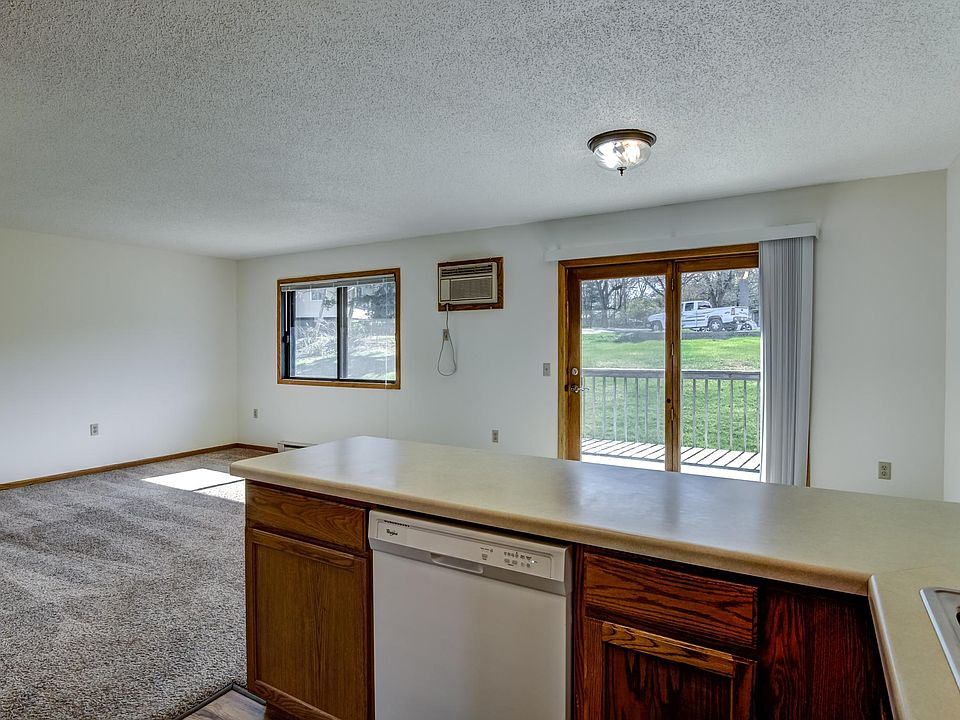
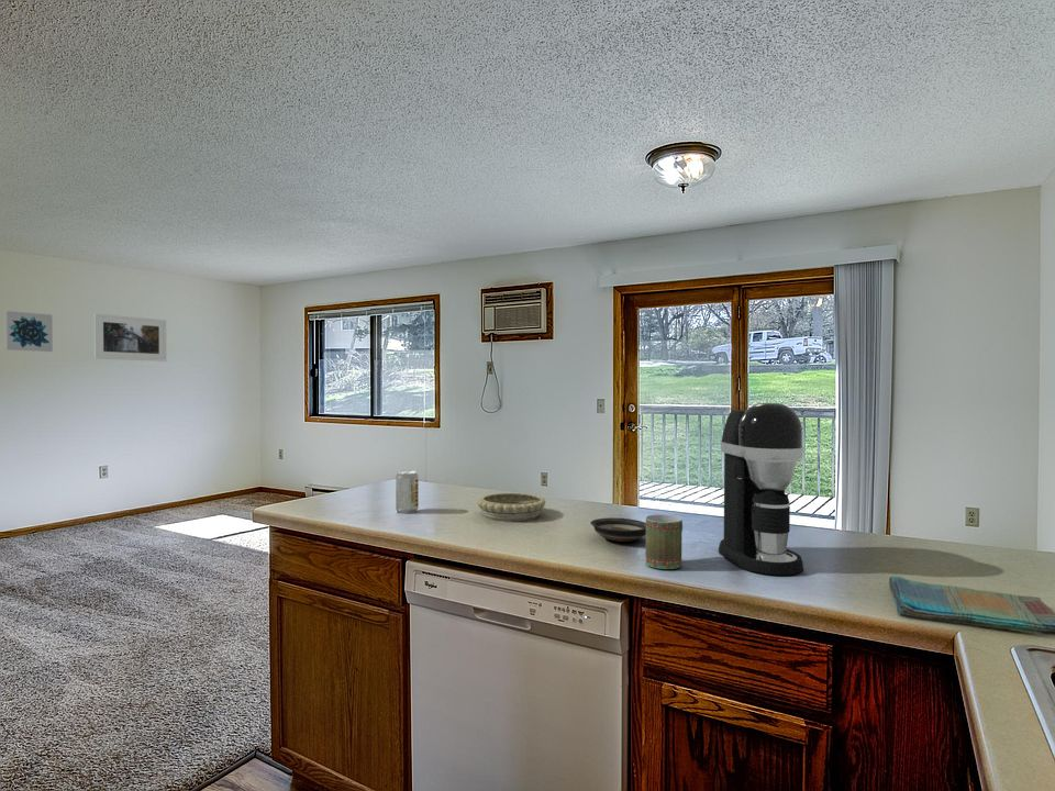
+ dish towel (969, 602)
+ wall art (29, 332)
+ coffee maker (759, 480)
+ beverage can (407, 491)
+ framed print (132, 338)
+ saucer (620, 531)
+ mug (667, 539)
+ decorative bowl (511, 506)
